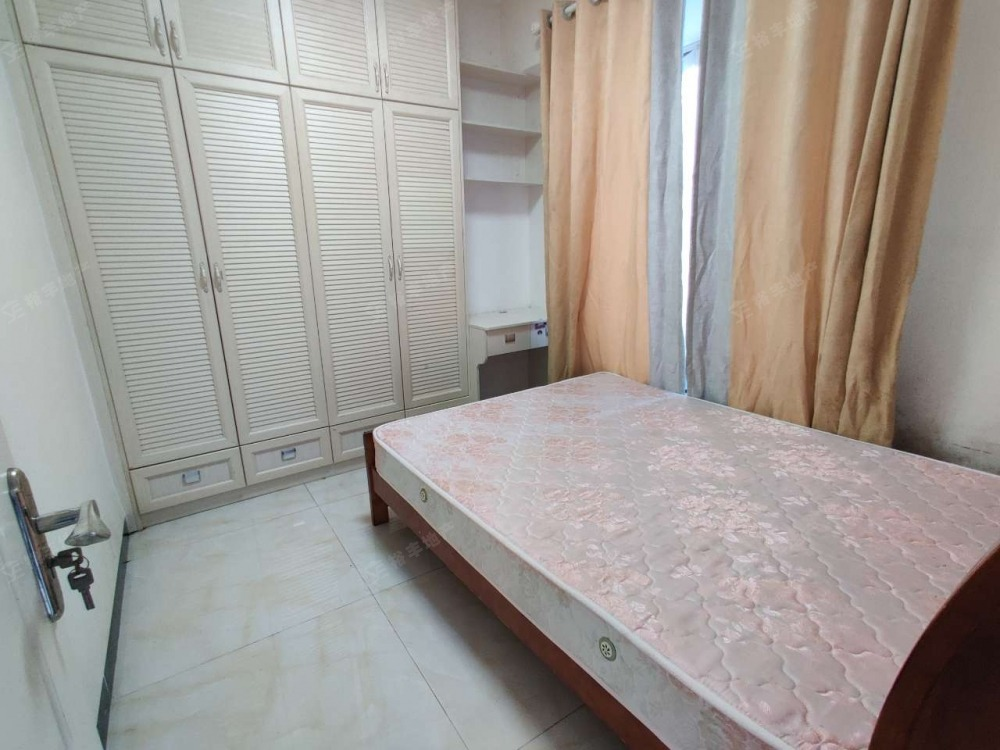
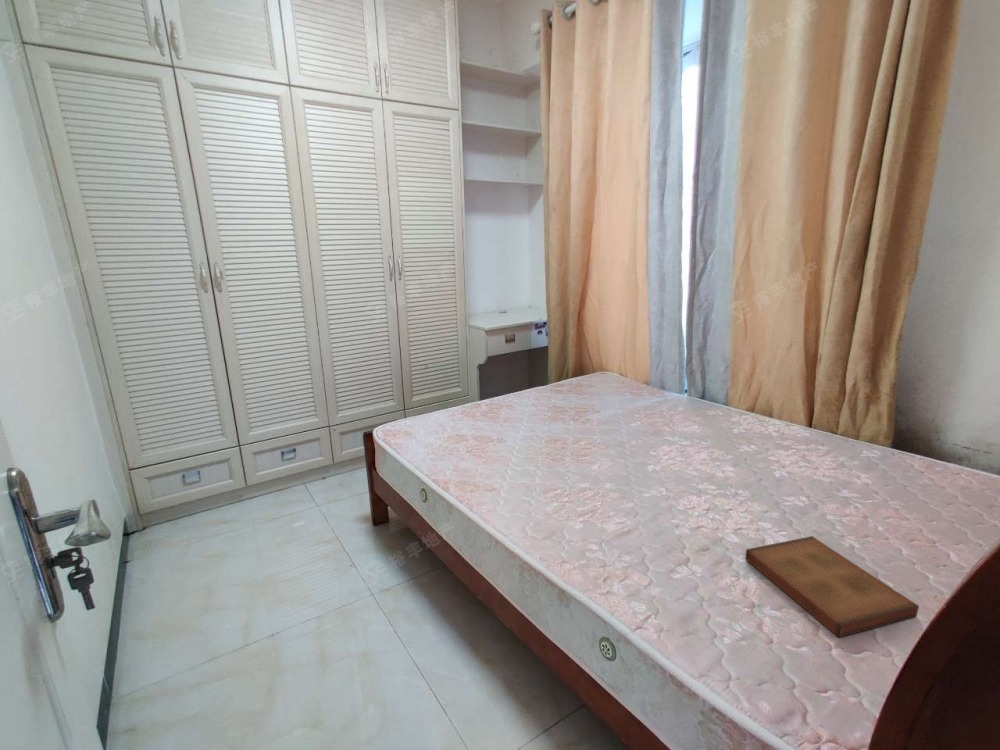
+ book (823, 580)
